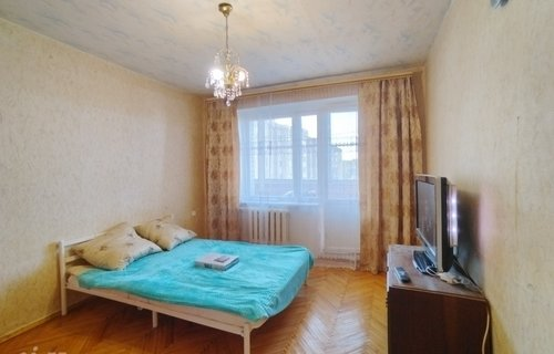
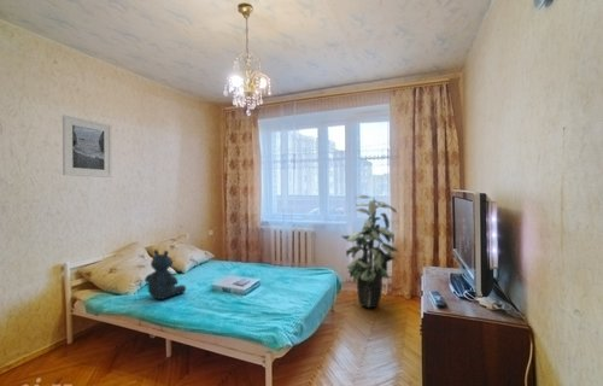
+ indoor plant (368, 248)
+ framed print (88, 148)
+ teddy bear (166, 271)
